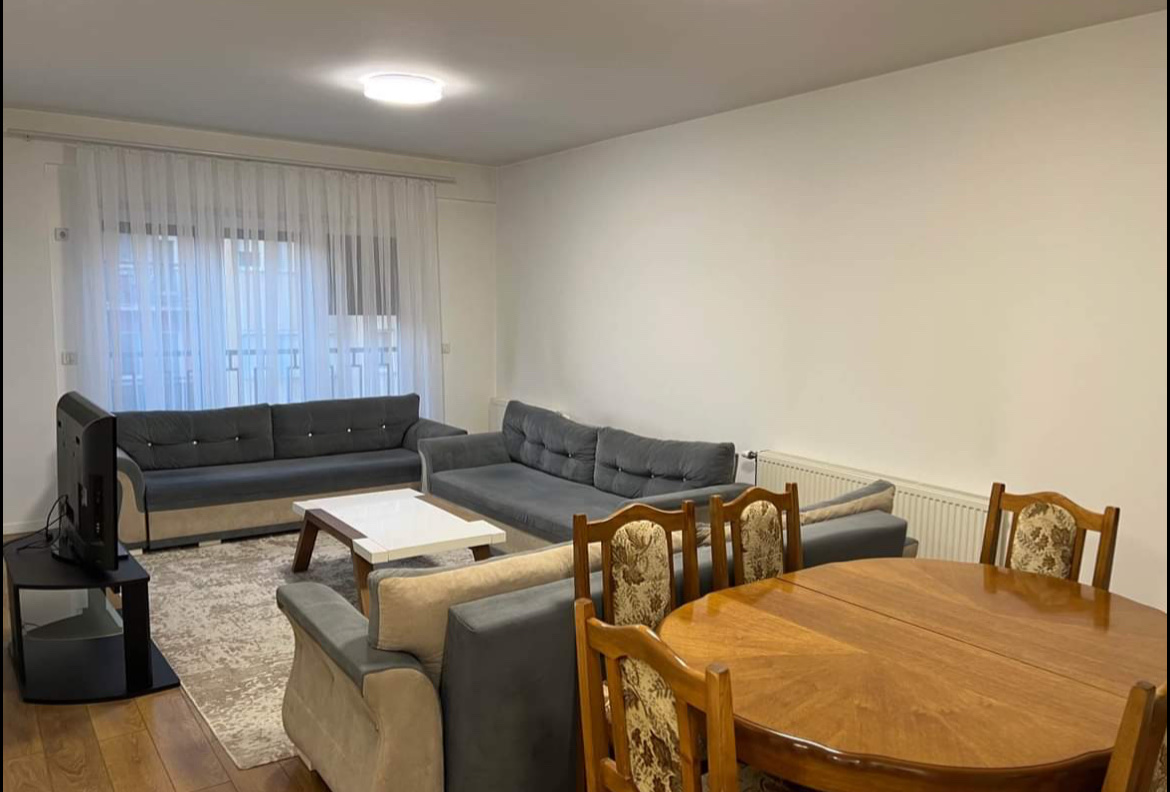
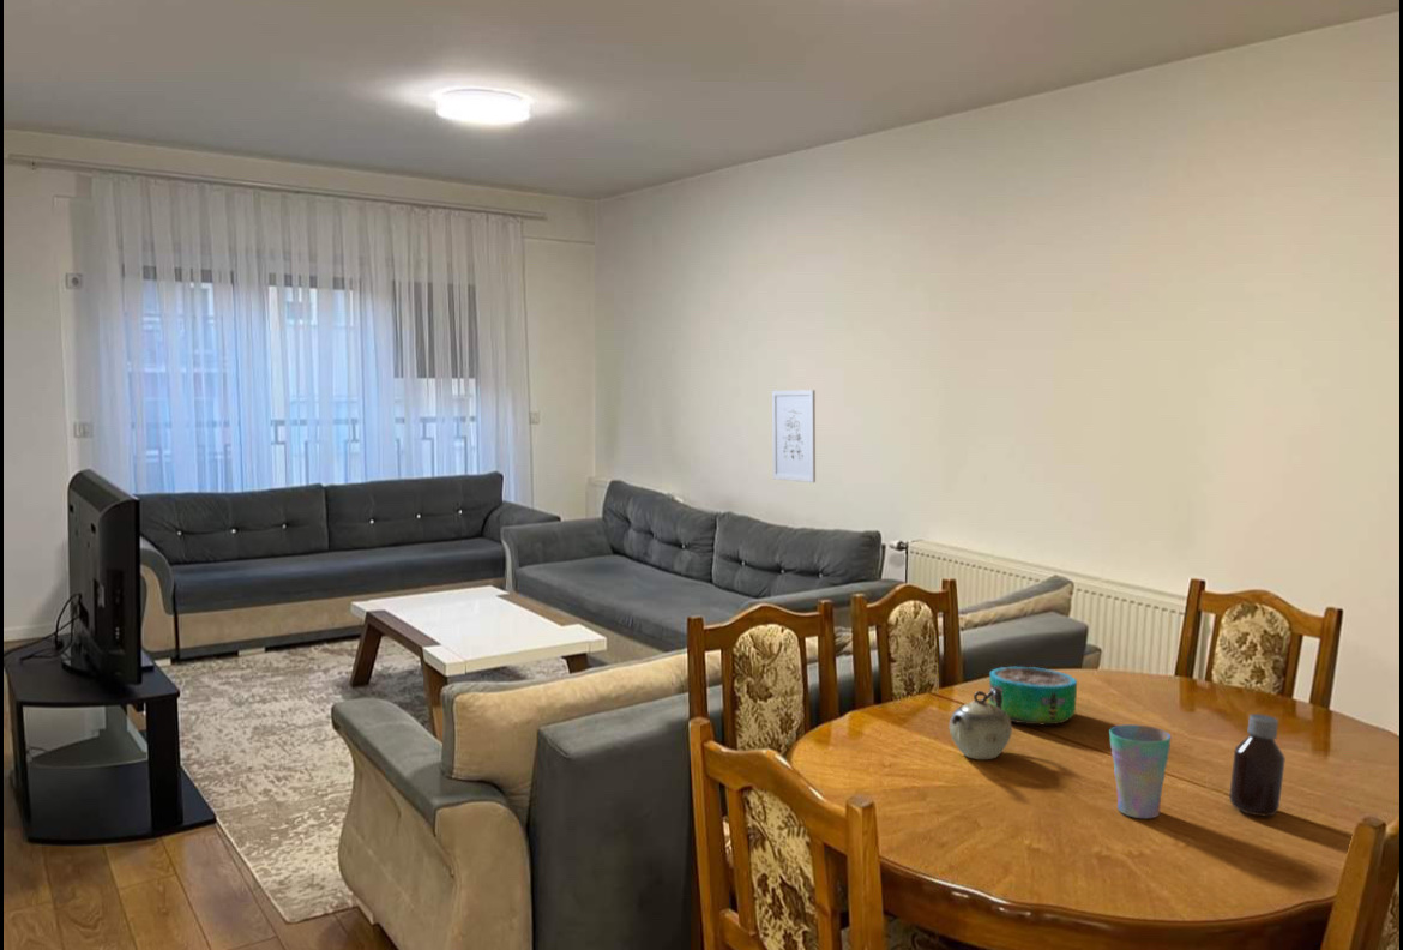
+ bottle (1257, 763)
+ wall art (793, 435)
+ teapot (977, 723)
+ decorative bowl (1031, 695)
+ cup (1139, 772)
